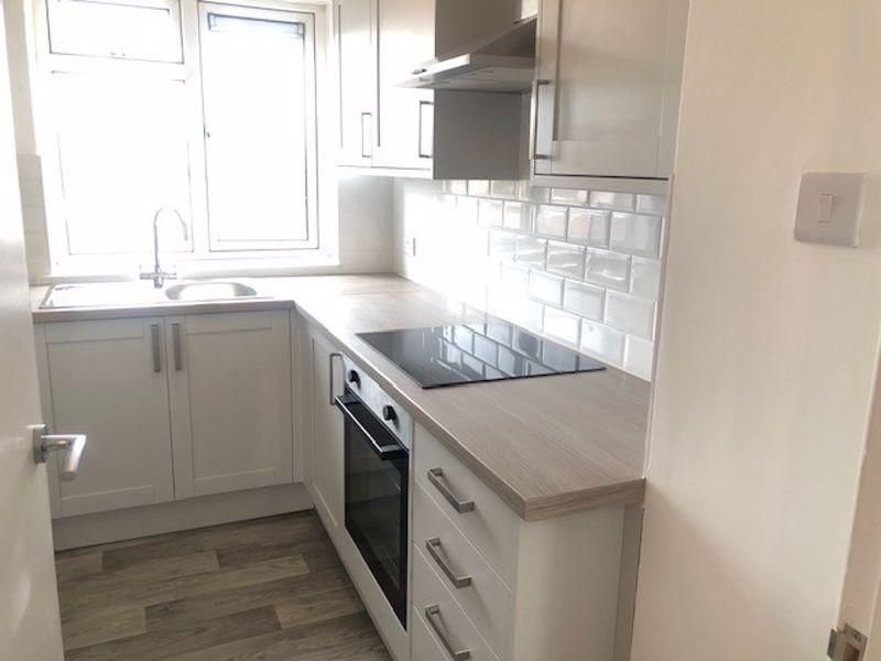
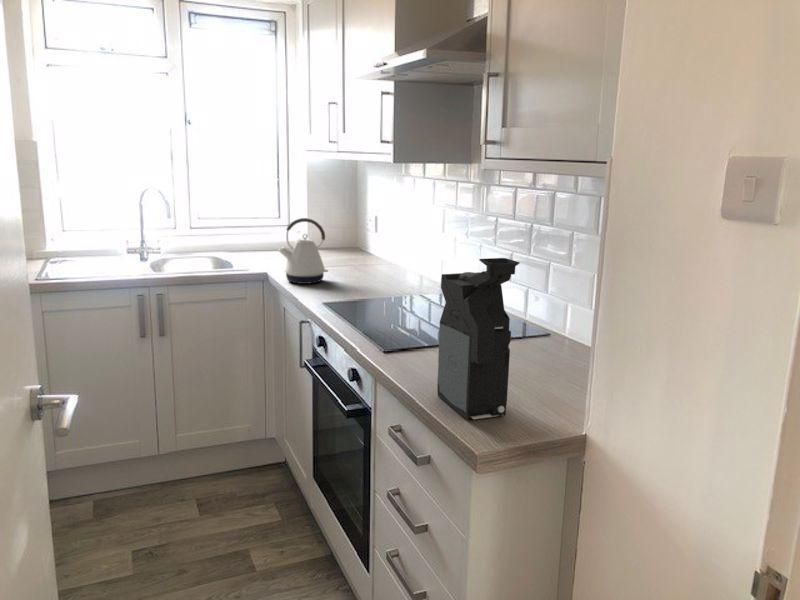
+ kettle (303, 249)
+ coffee maker (476, 333)
